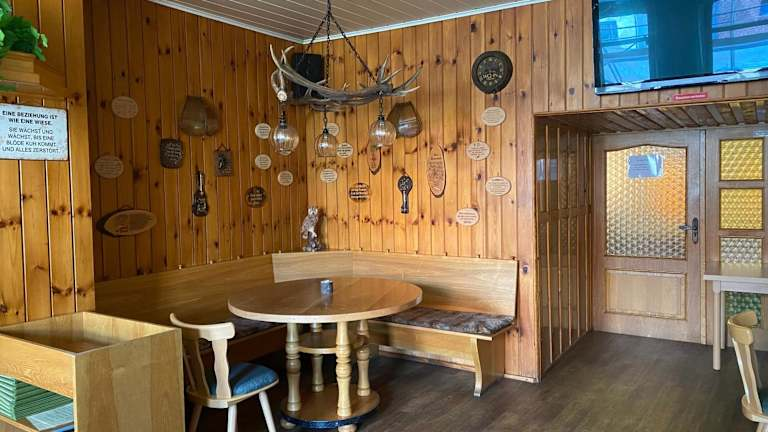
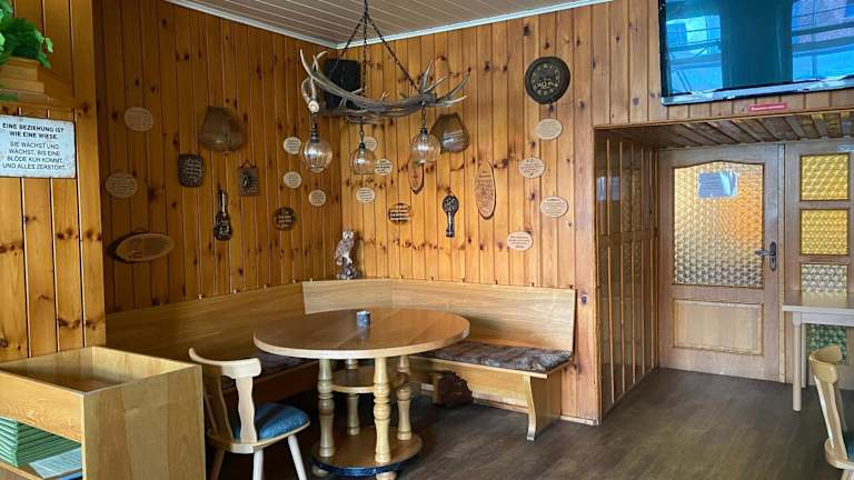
+ backpack (455, 388)
